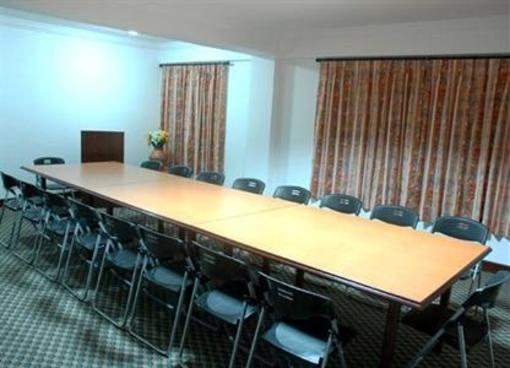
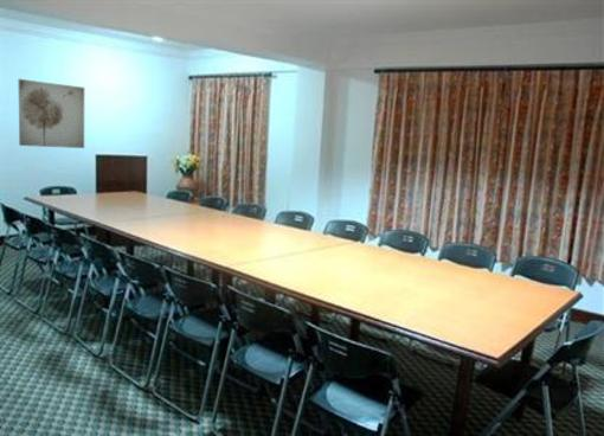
+ wall art (52, 115)
